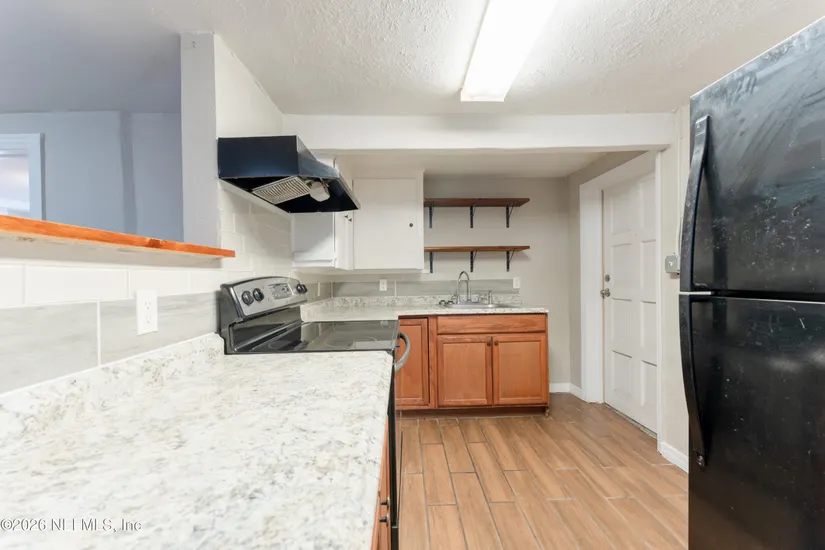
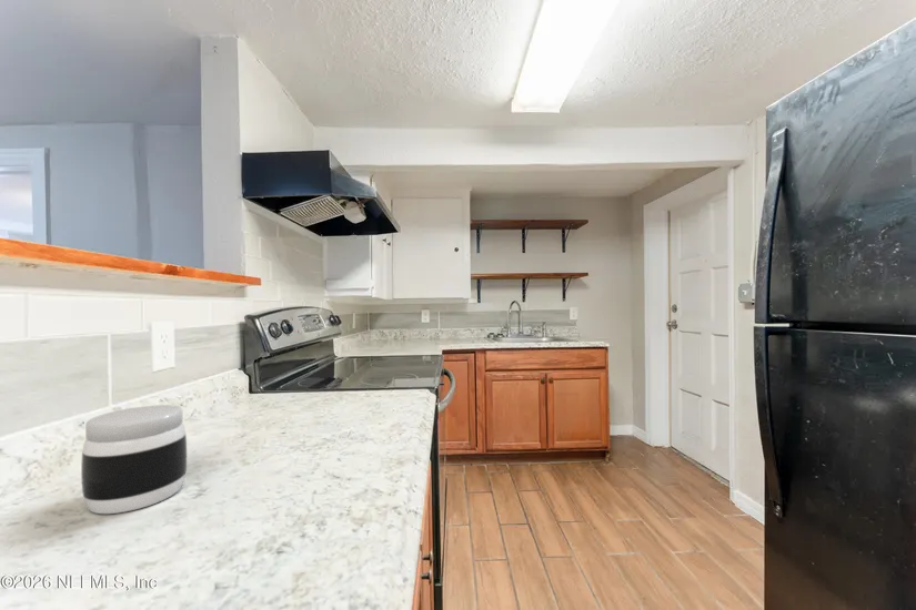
+ jar (137, 454)
